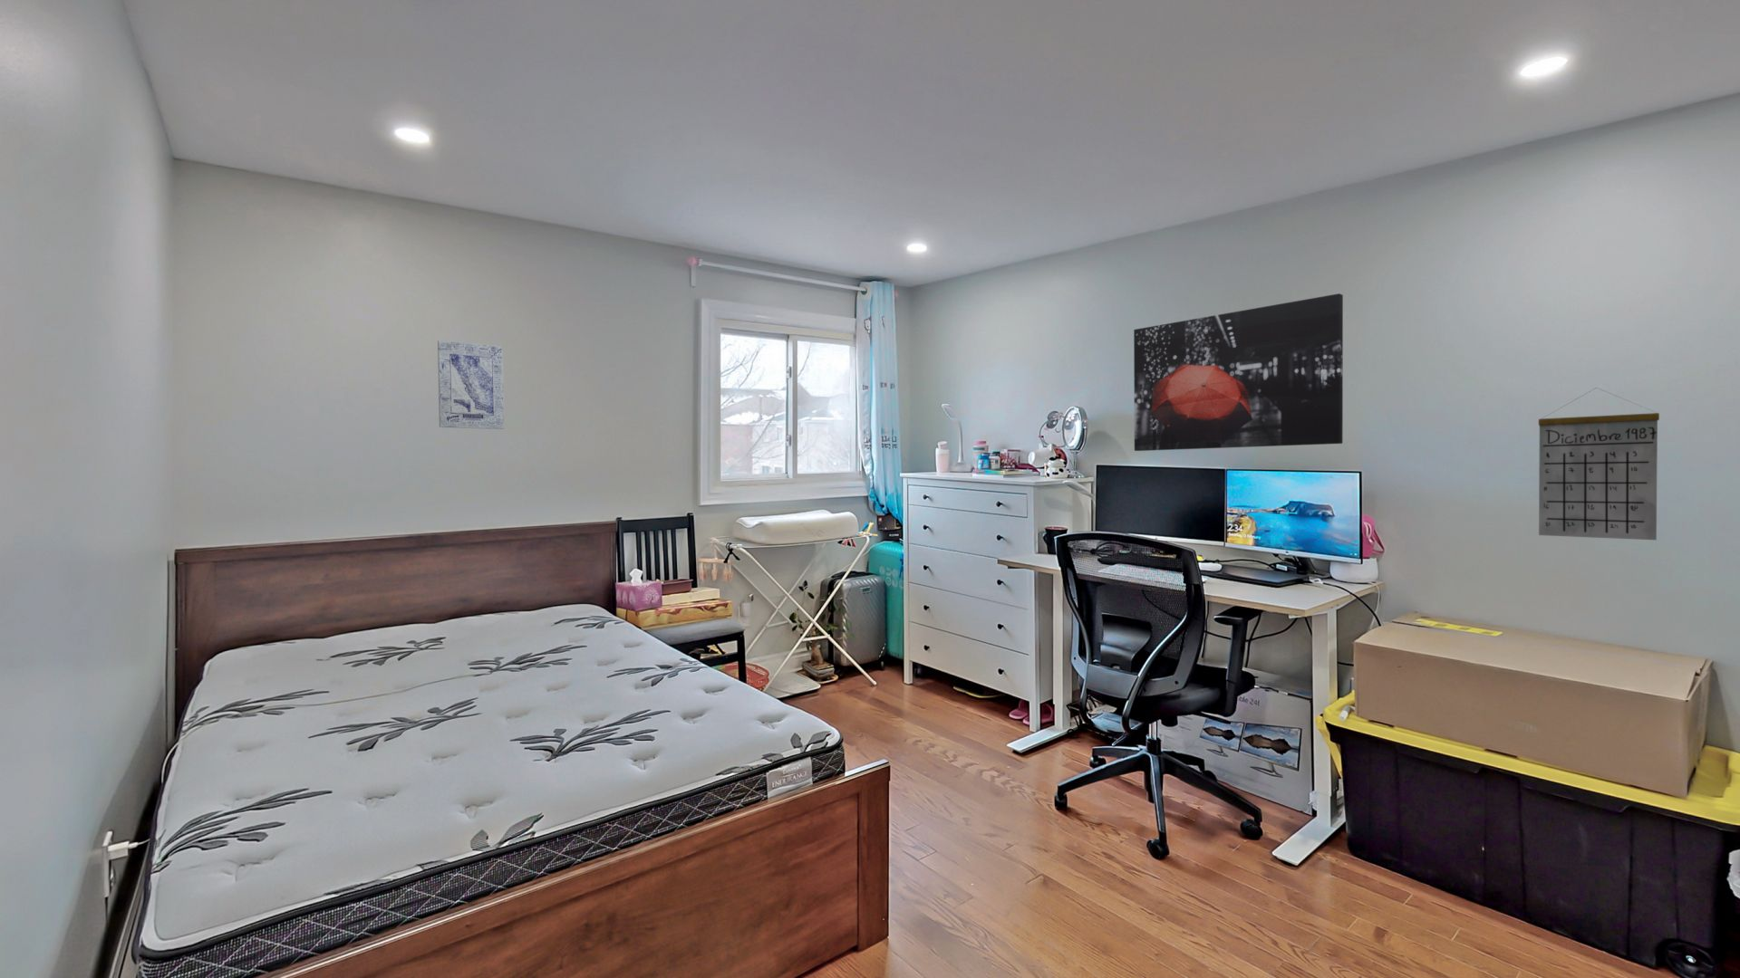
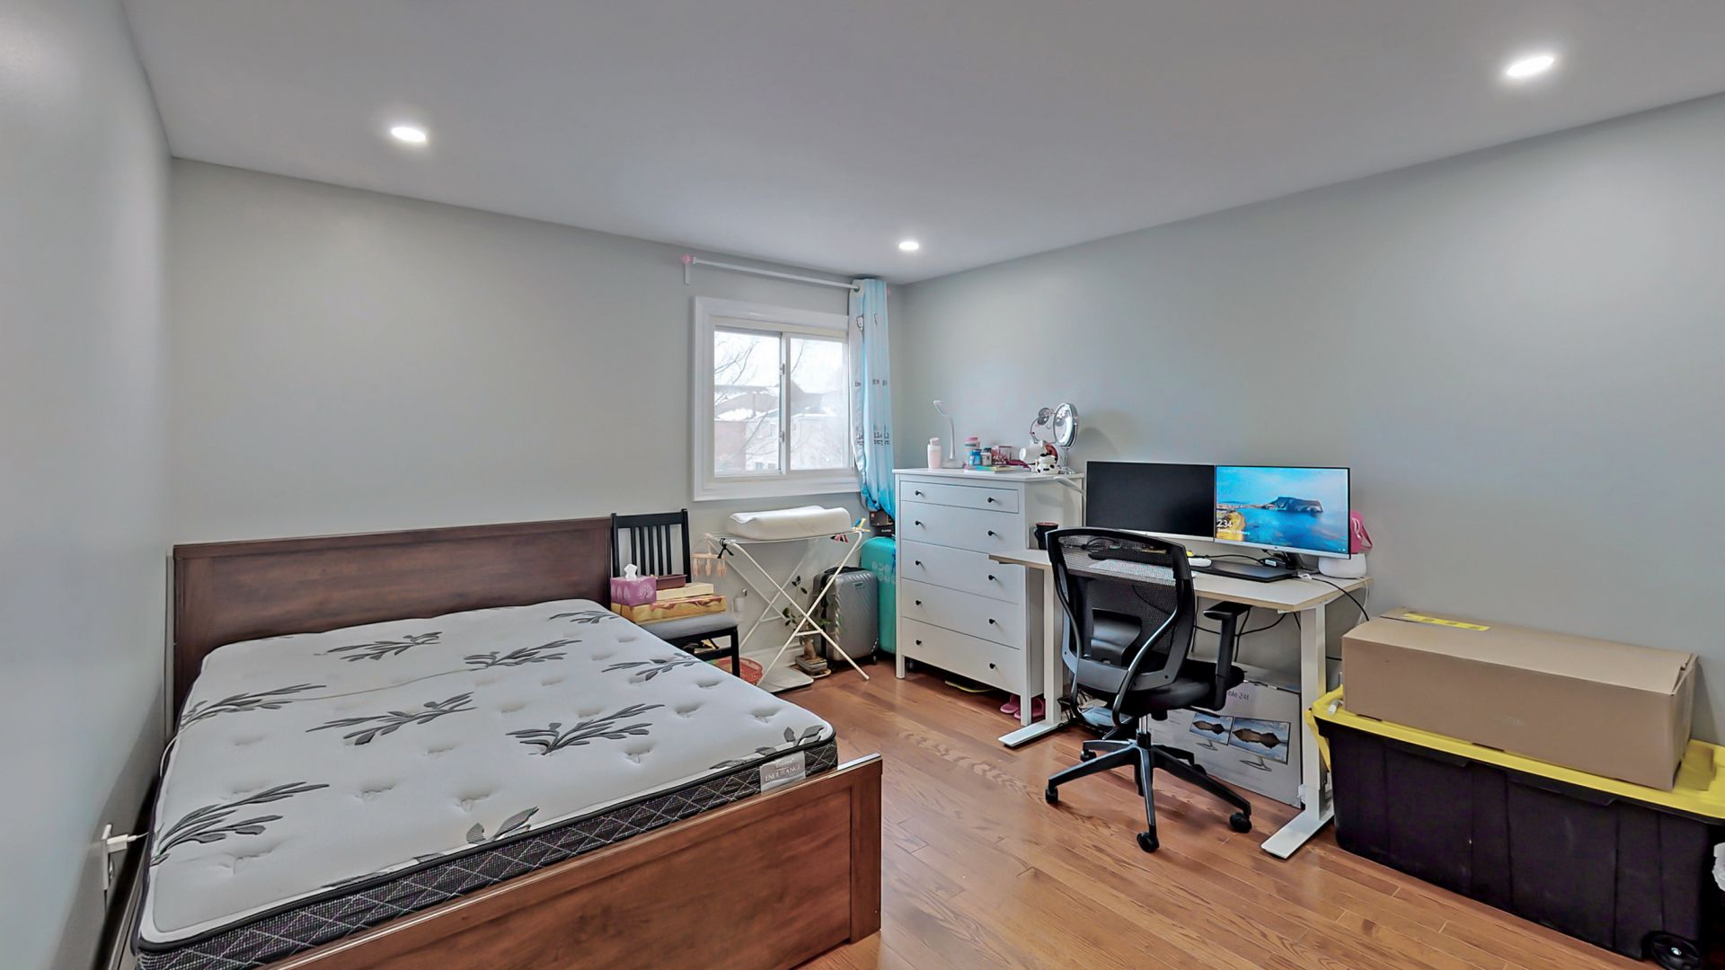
- wall art (1227, 380)
- wall art (471, 386)
- calendar (1595, 462)
